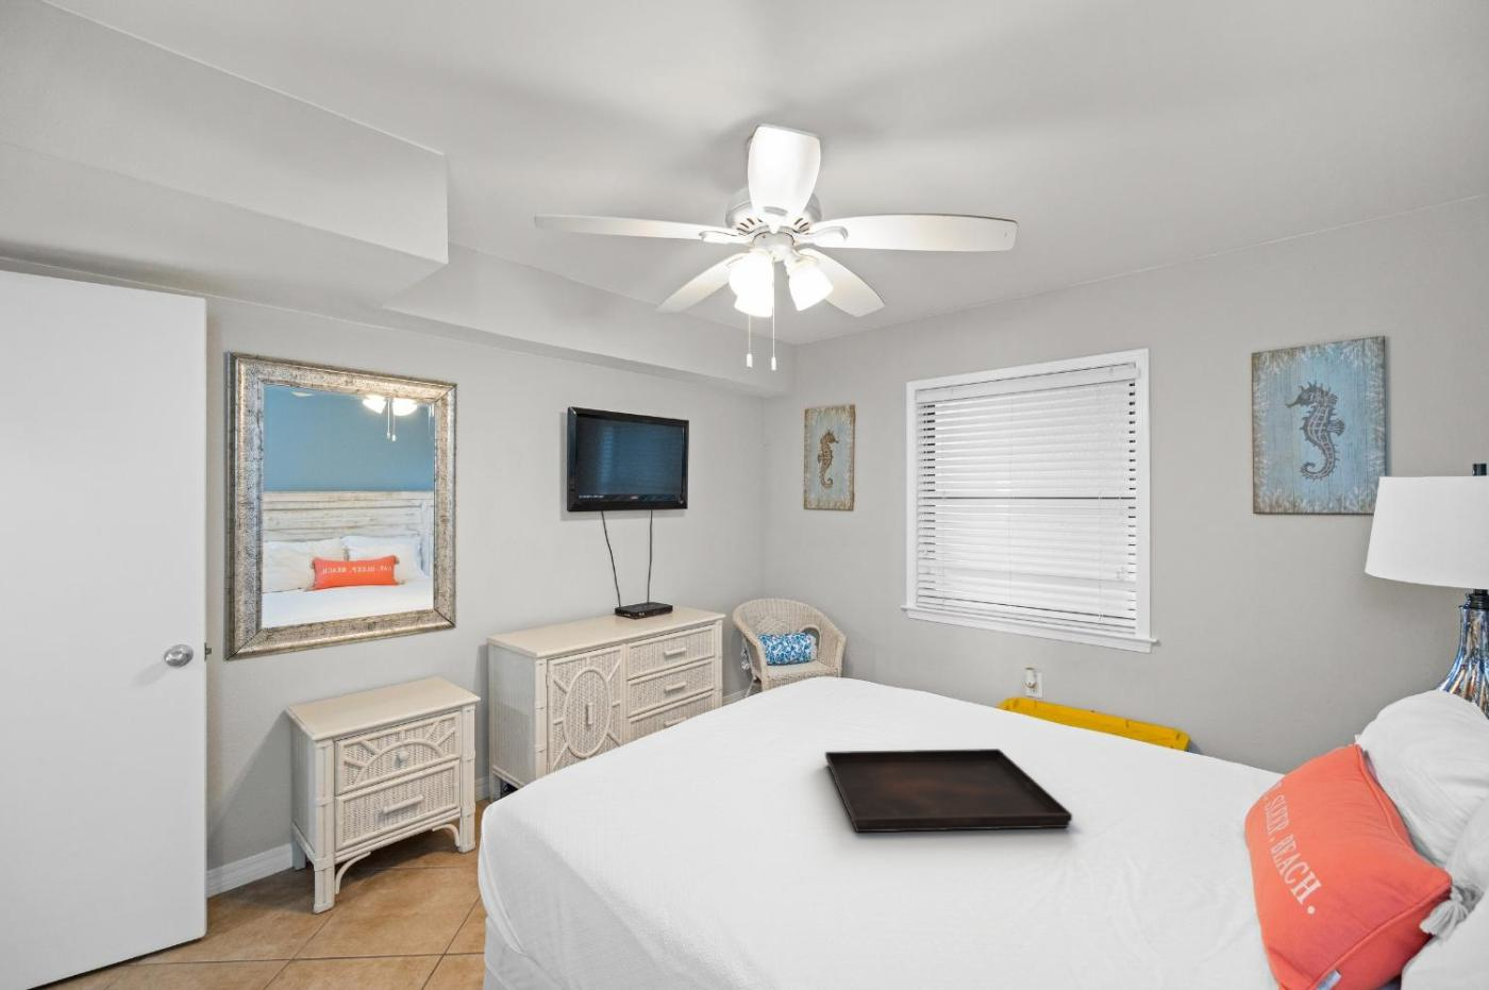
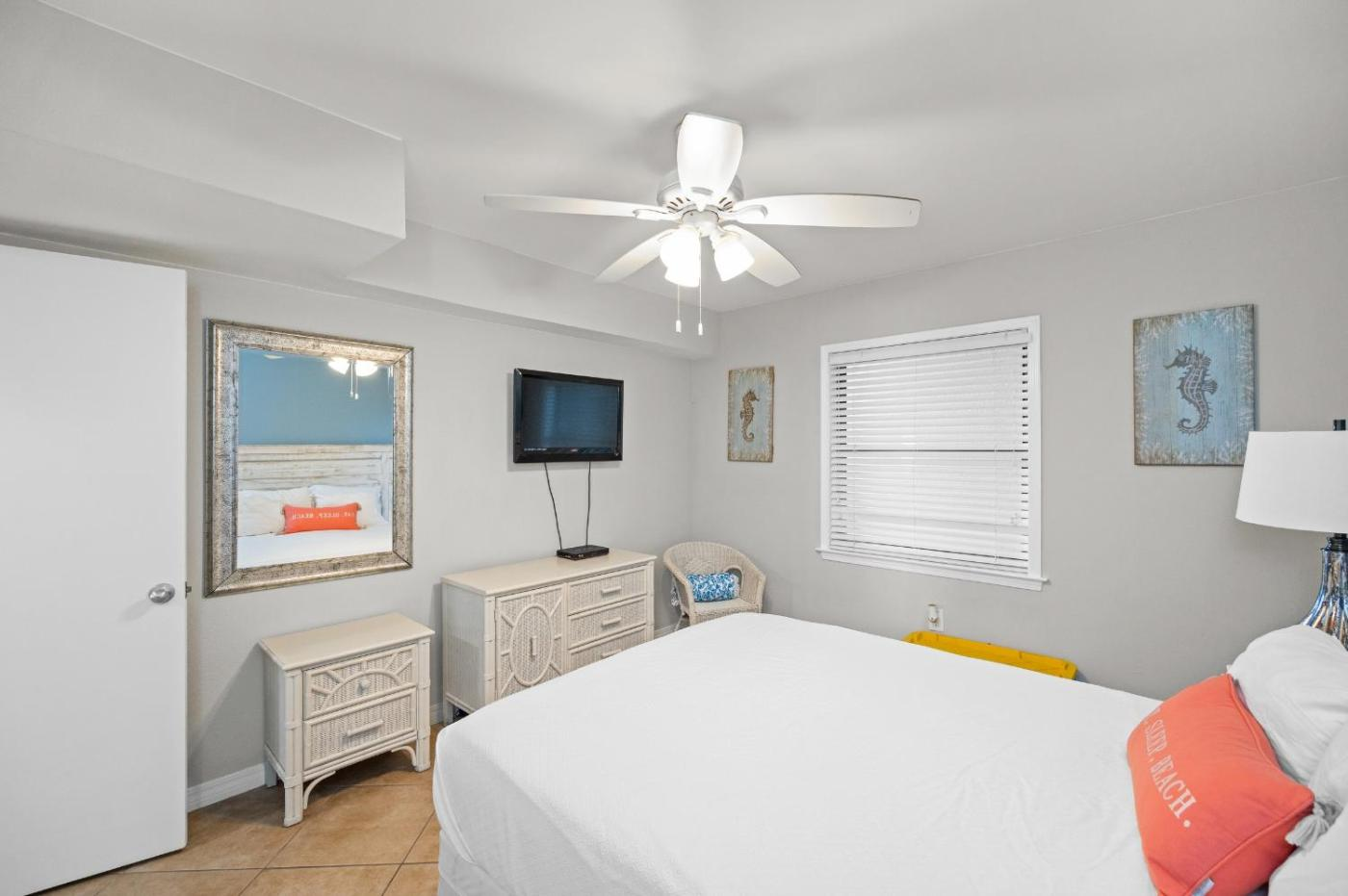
- serving tray (934, 786)
